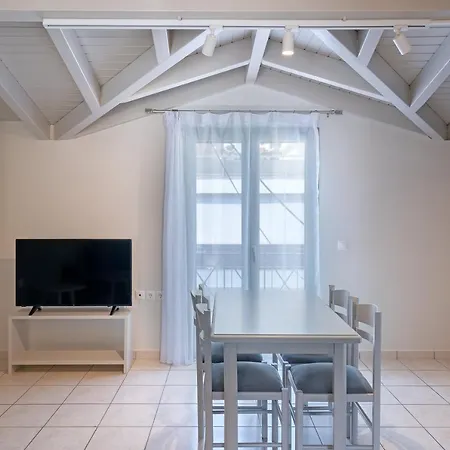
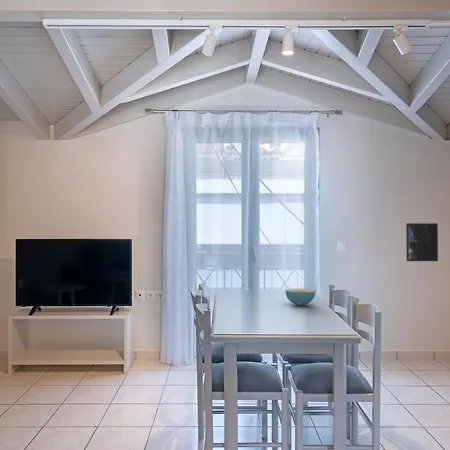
+ cereal bowl (300, 297)
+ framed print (422, 242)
